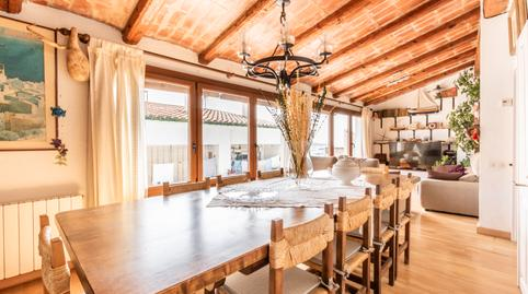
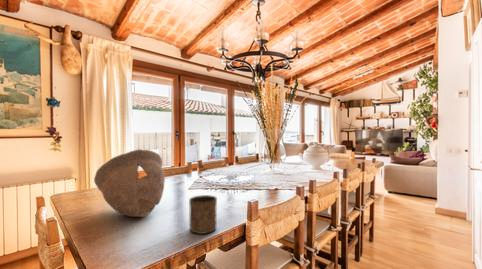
+ cup (203, 213)
+ bowl (133, 180)
